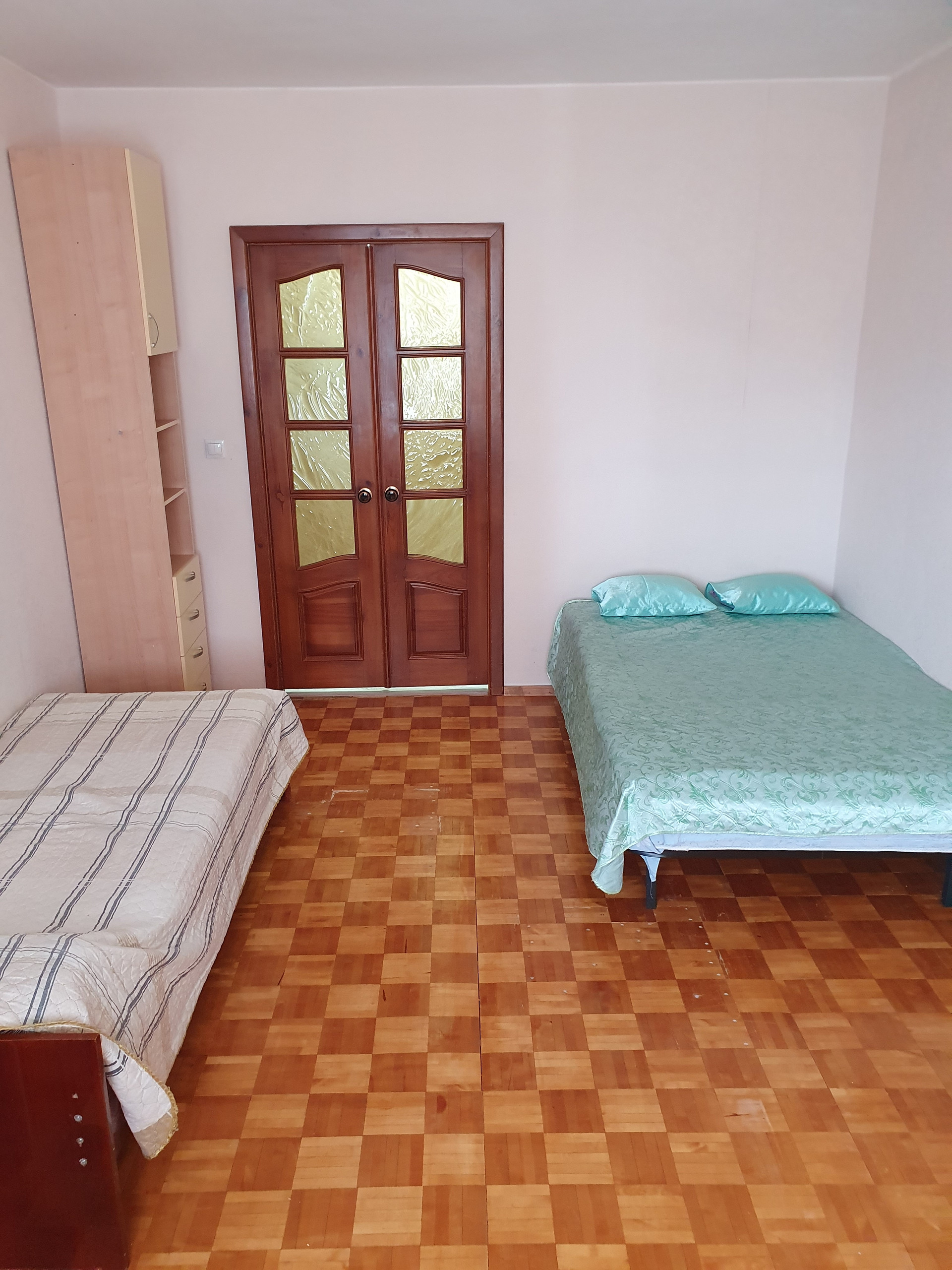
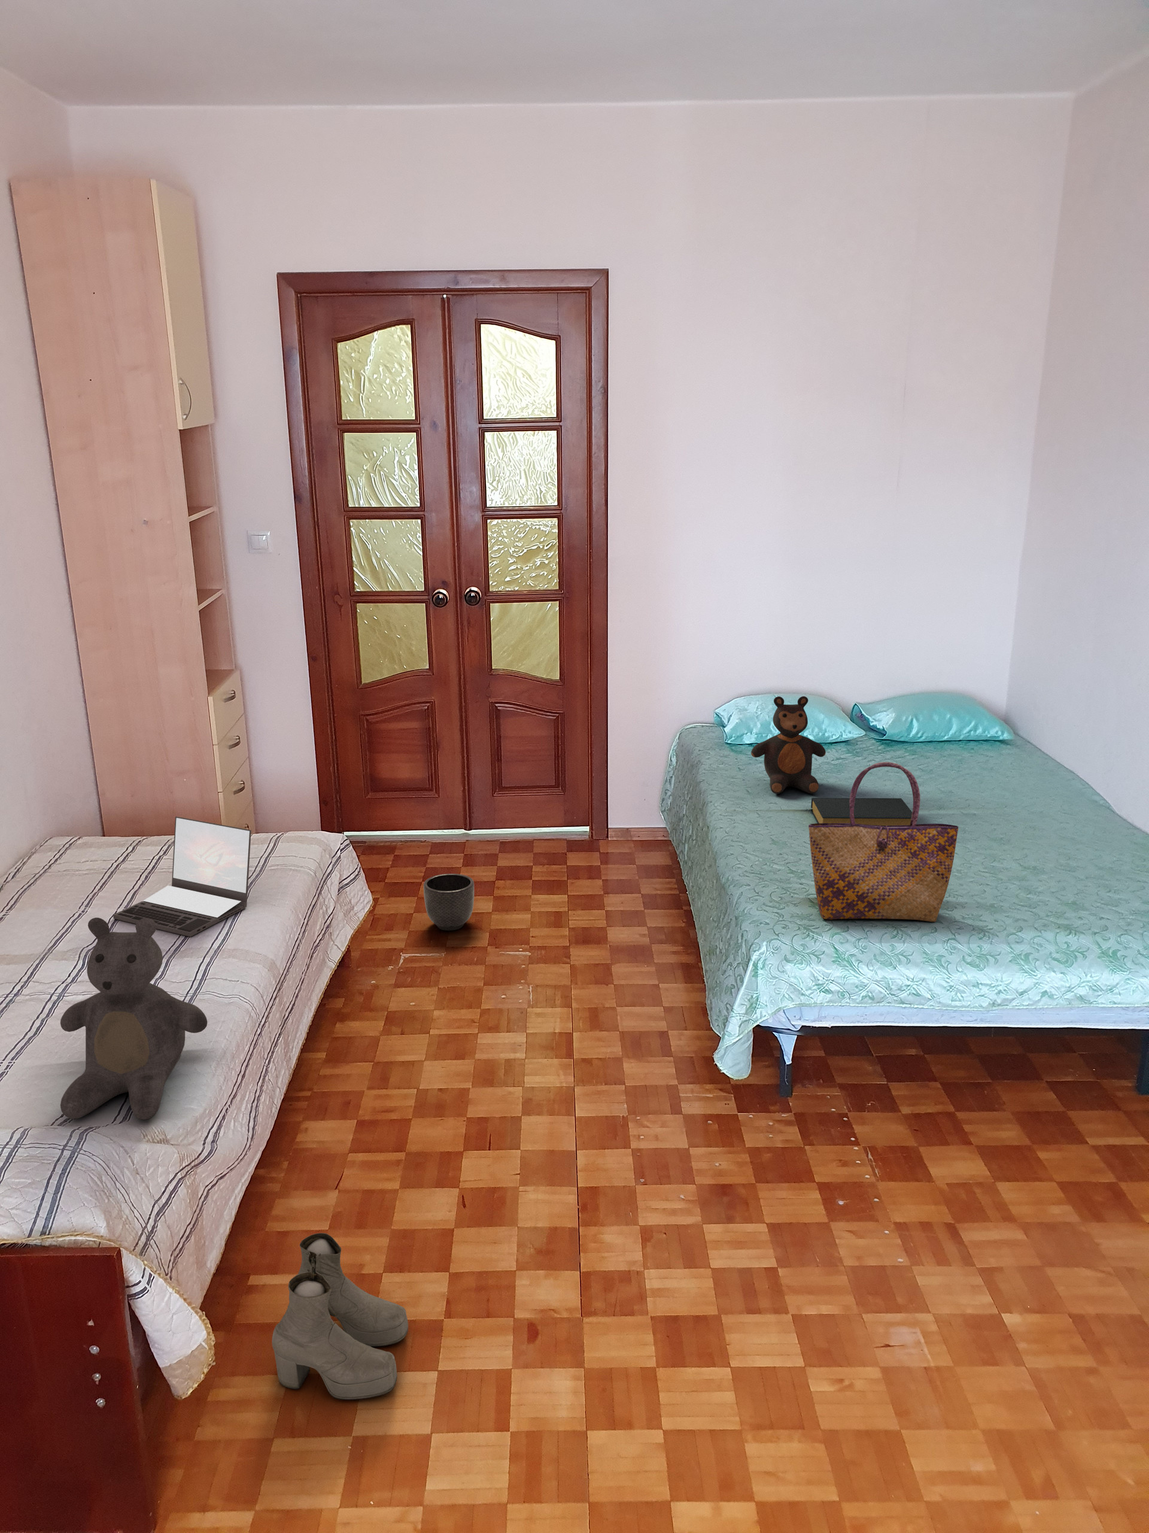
+ tote bag (882, 840)
+ teddy bear (121, 1013)
+ laptop (182, 874)
+ boots (339, 1310)
+ teddy bear (791, 744)
+ planter (449, 904)
+ hardback book (862, 814)
